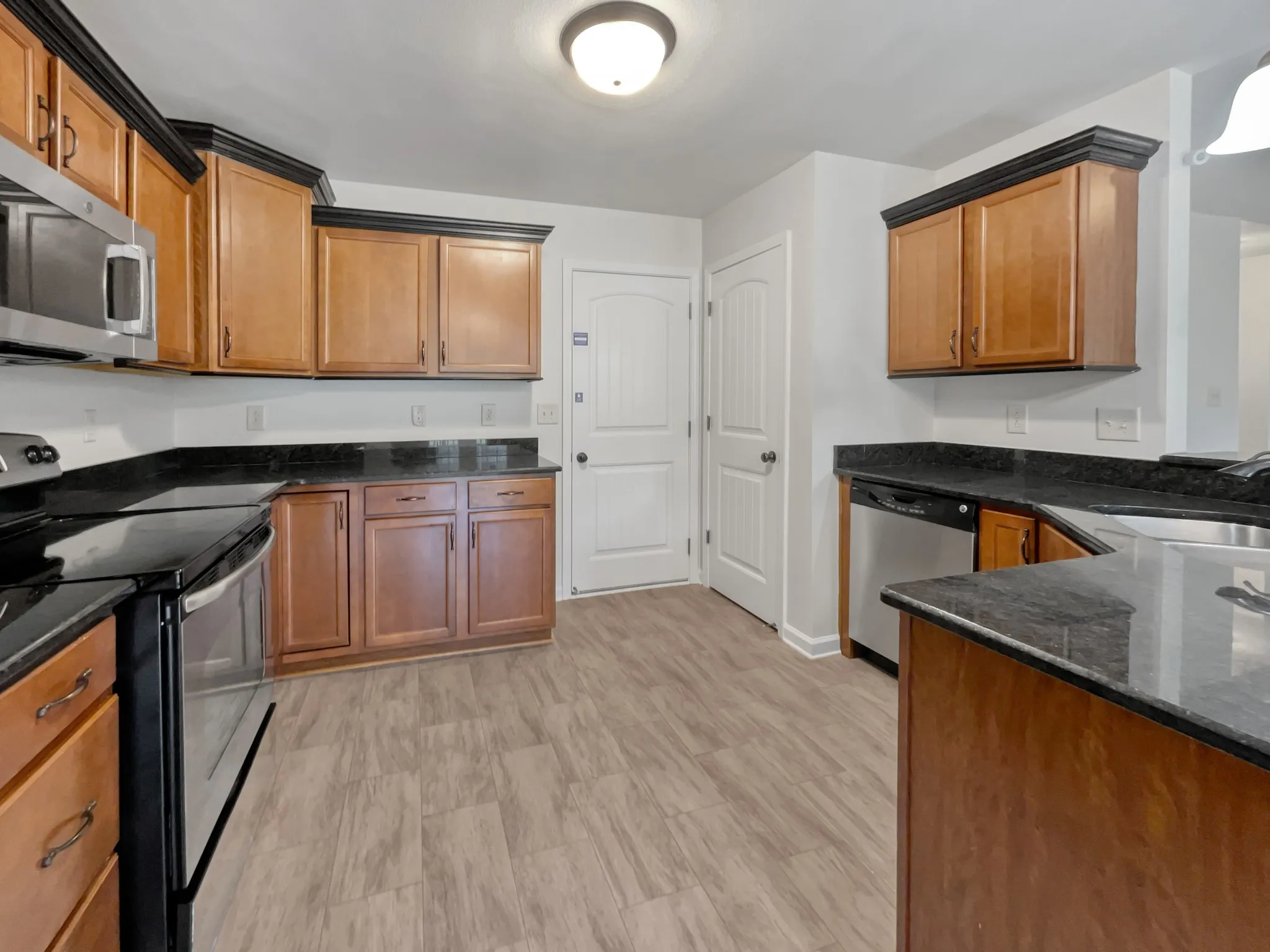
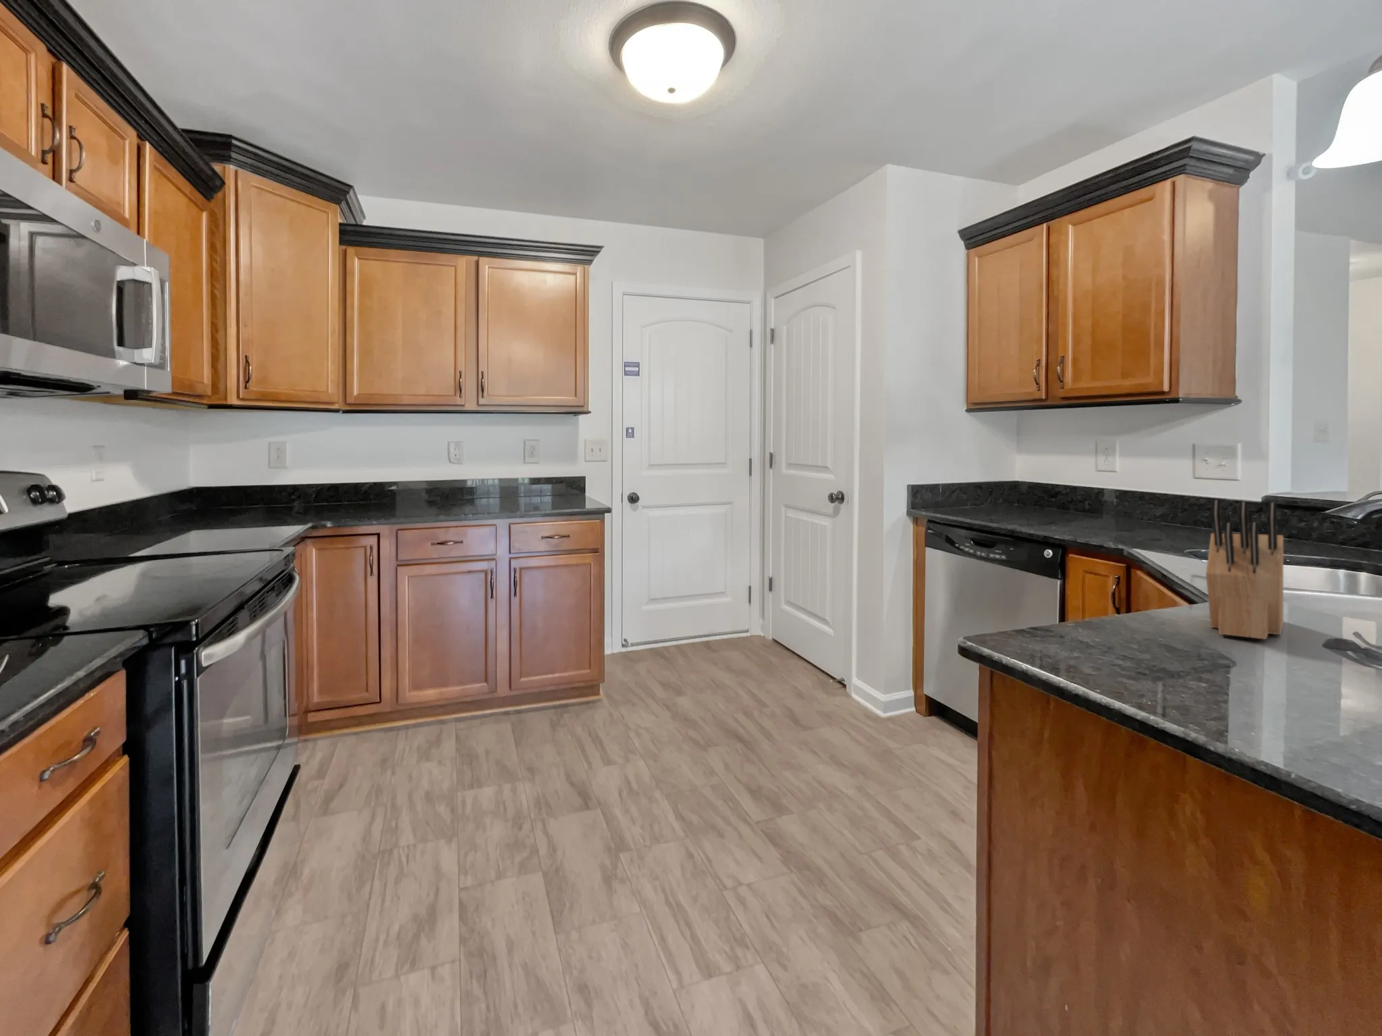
+ knife block (1246, 566)
